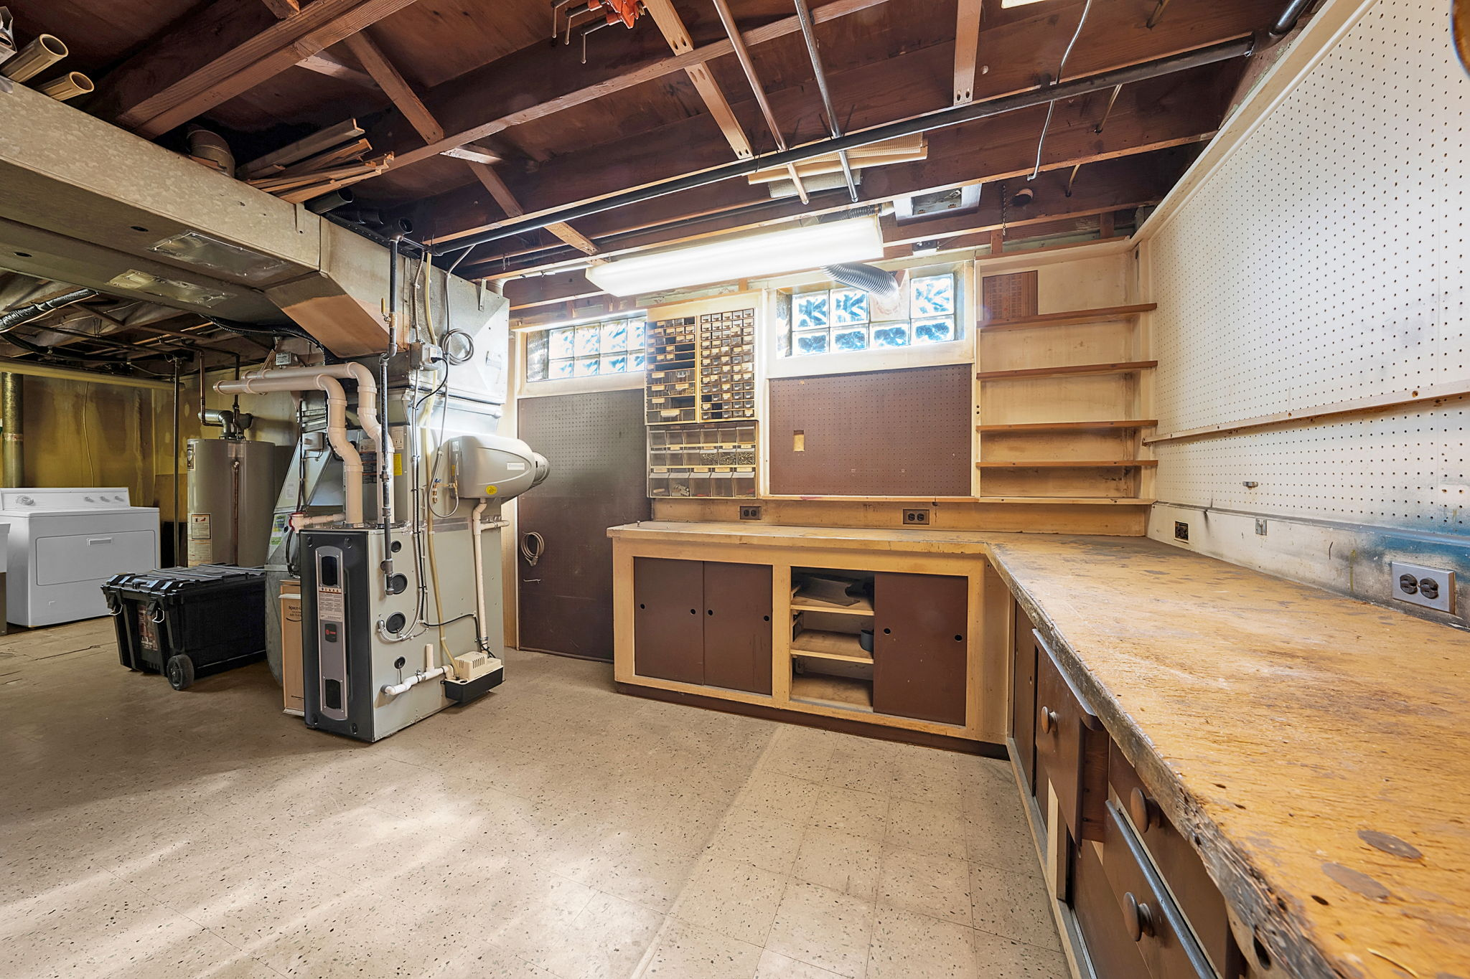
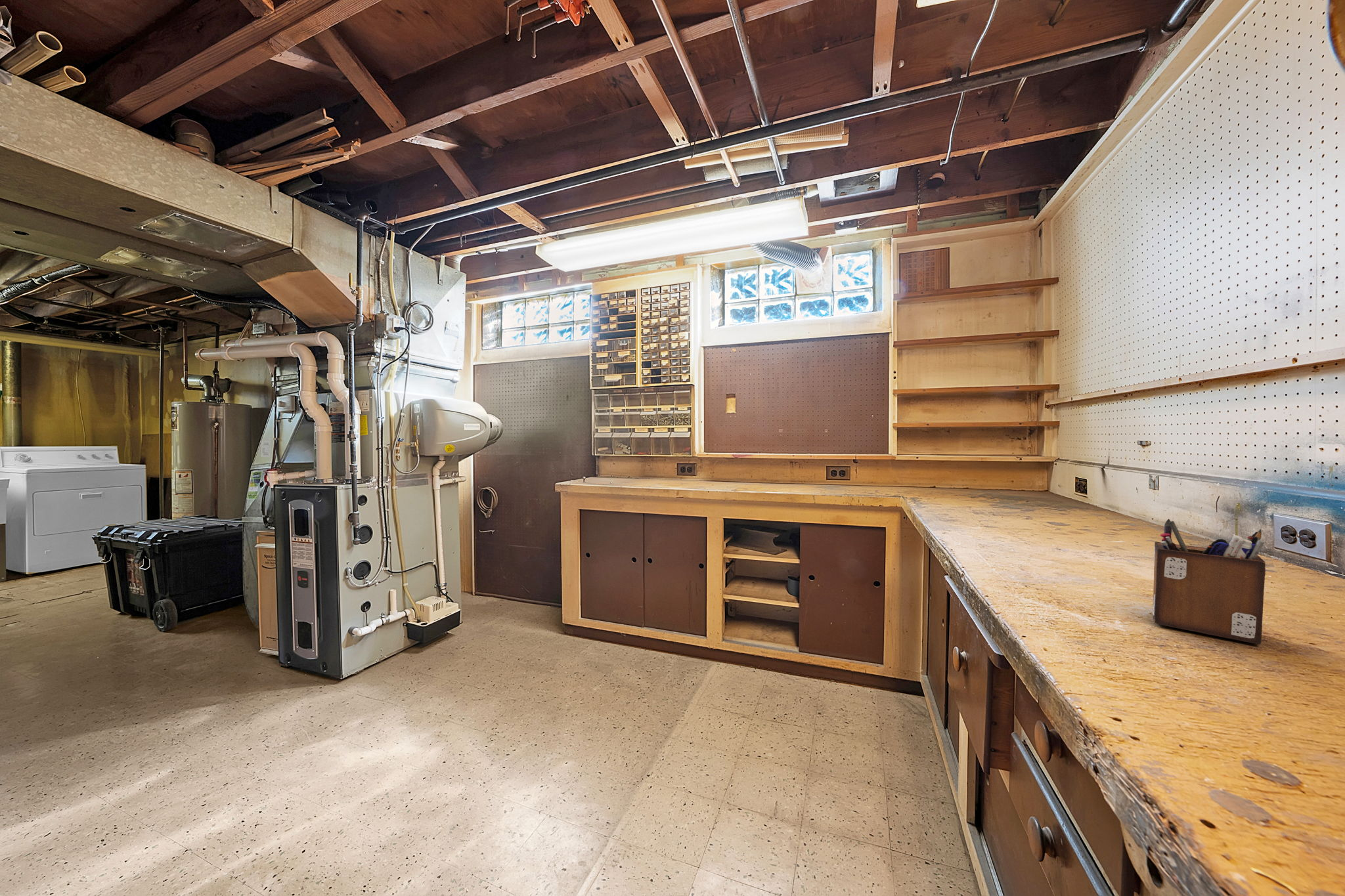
+ desk organizer (1204, 574)
